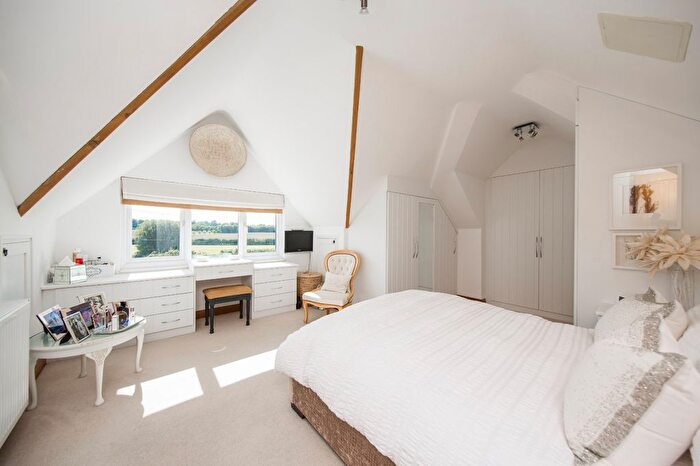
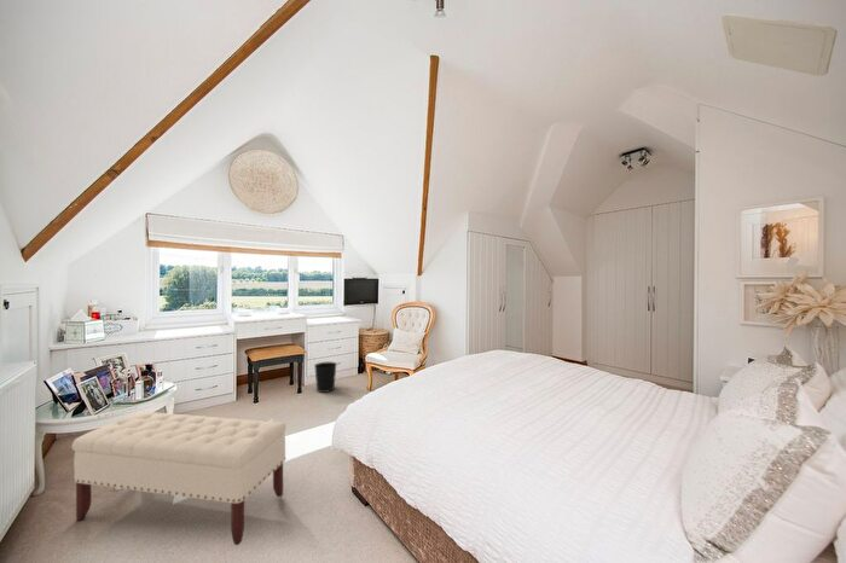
+ bench (185, 468)
+ wastebasket (325, 377)
